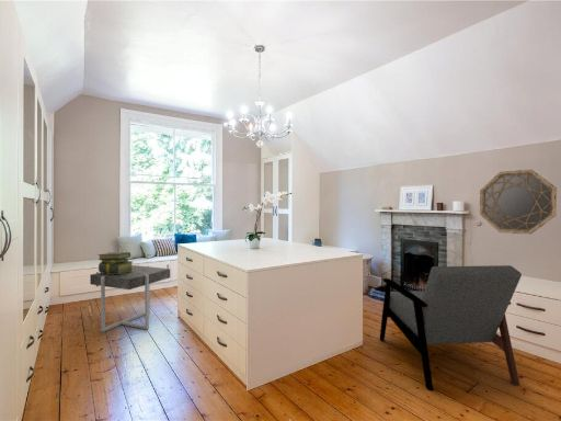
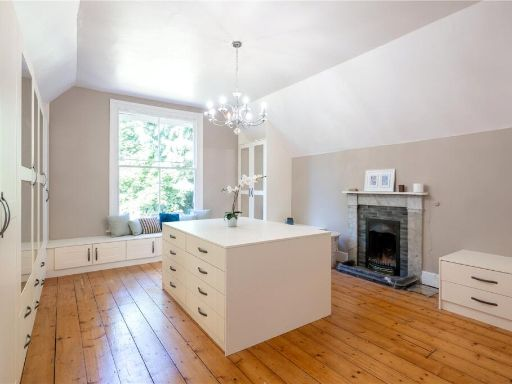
- stack of books (114, 262)
- armchair (440, 309)
- home mirror (515, 202)
- side table (131, 288)
